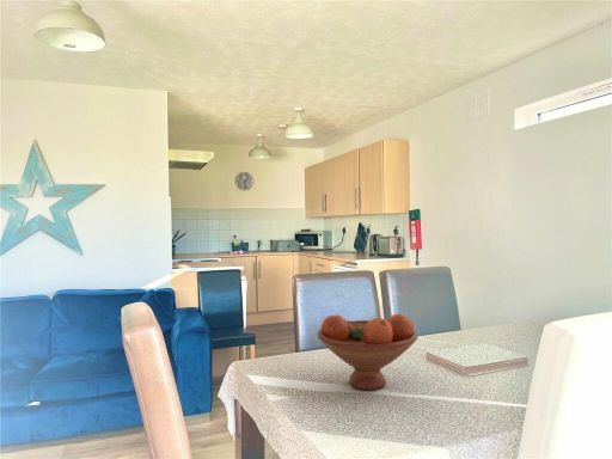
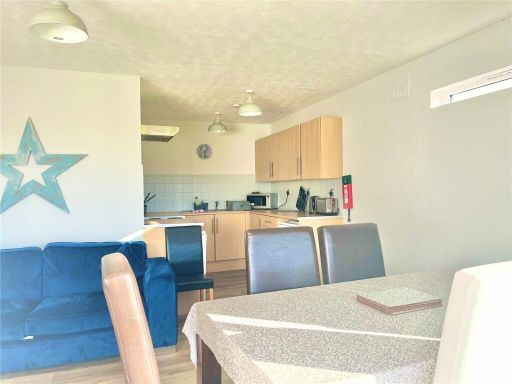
- fruit bowl (366, 347)
